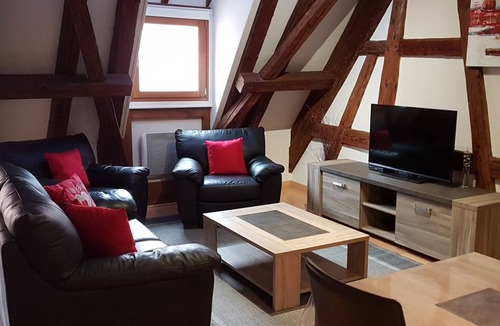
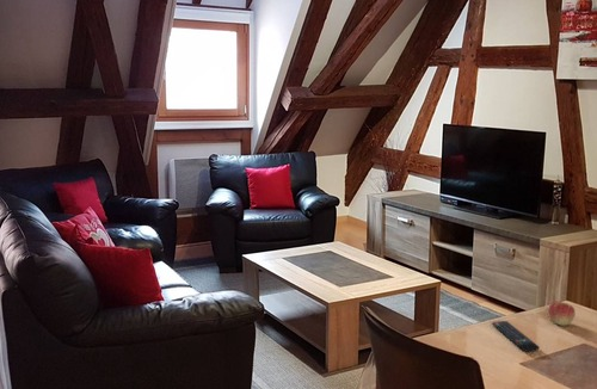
+ remote control (513, 335)
+ apple (561, 311)
